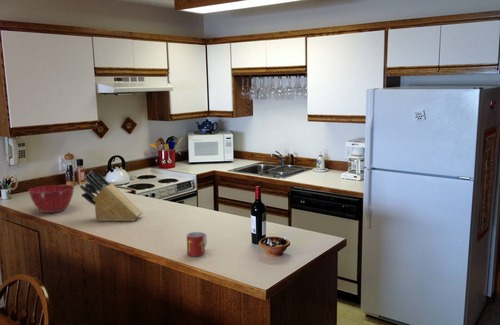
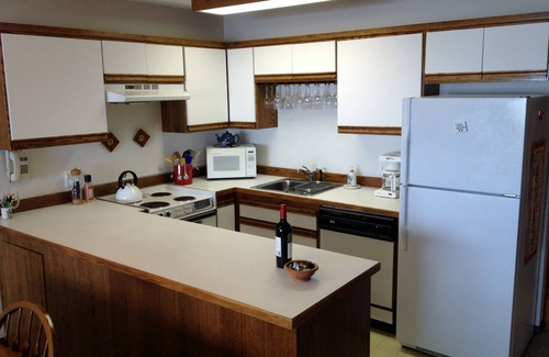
- knife block (111, 194)
- mug (198, 243)
- mixing bowl (52, 199)
